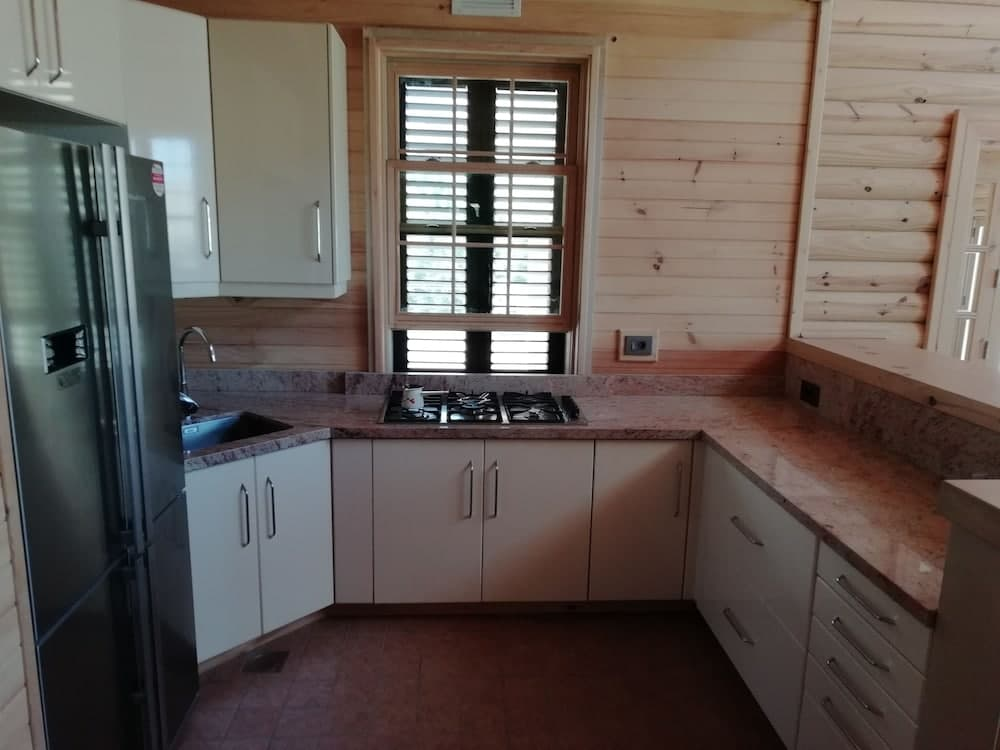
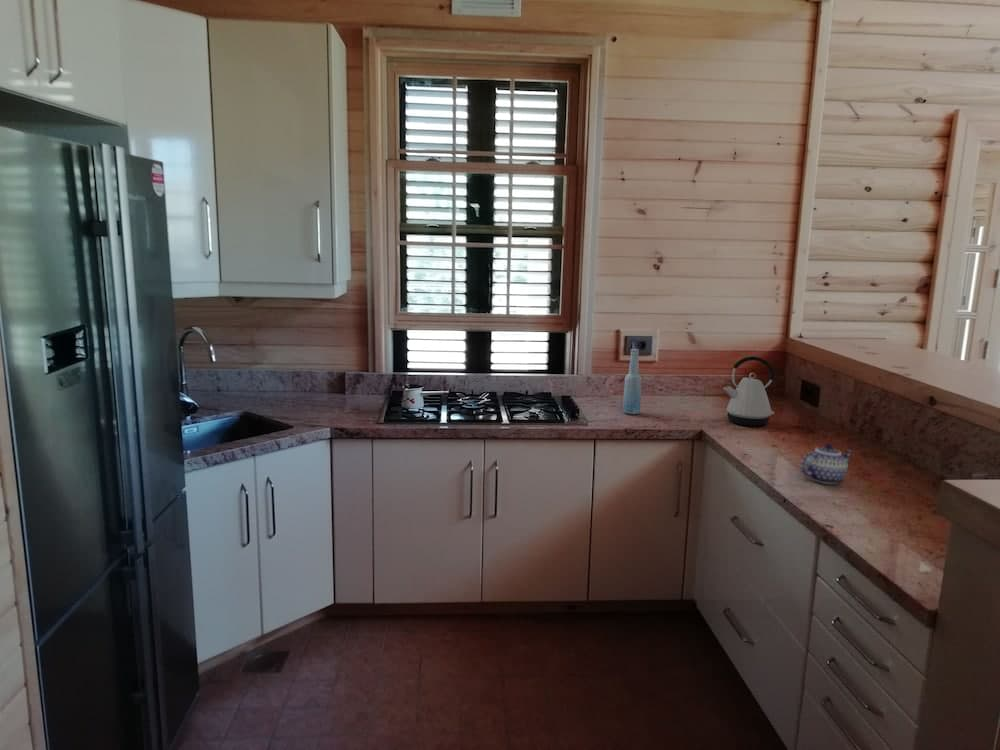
+ bottle (633, 381)
+ kettle (749, 389)
+ teapot (826, 462)
